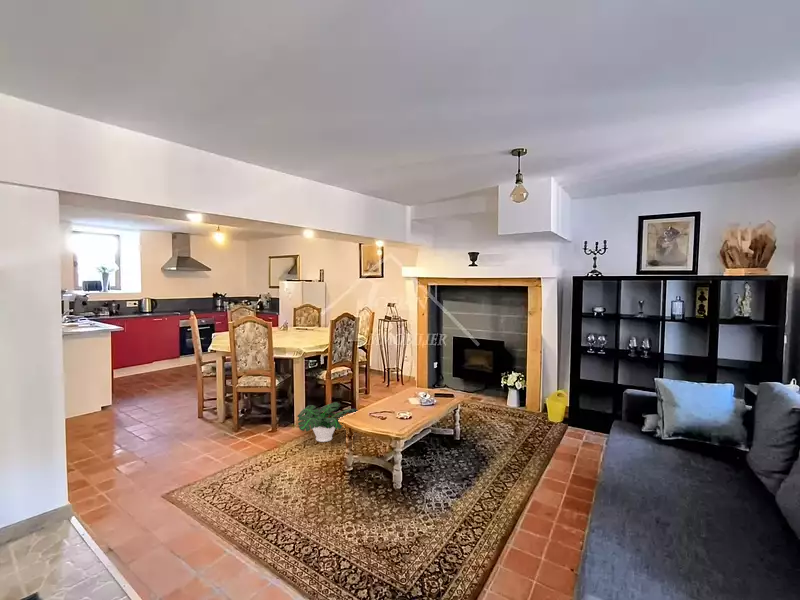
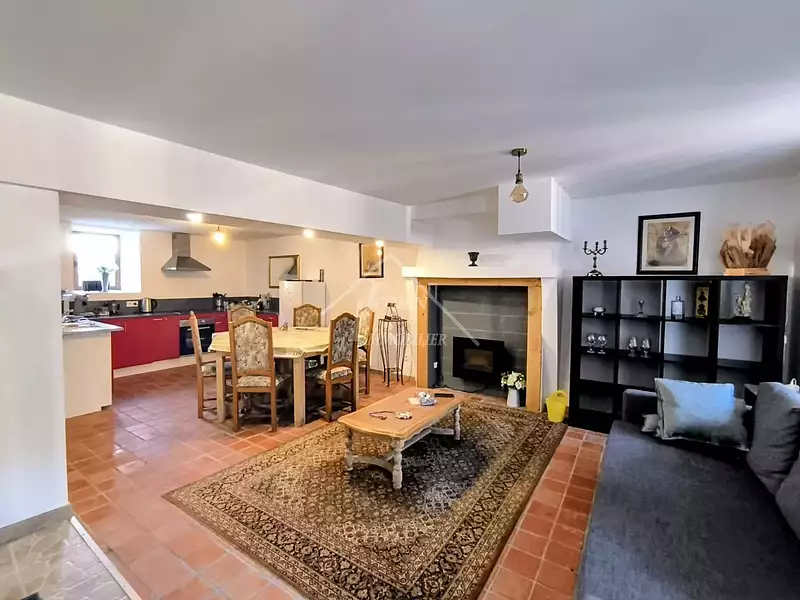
- potted plant (324, 426)
